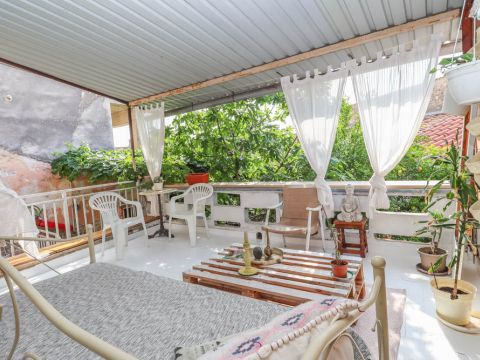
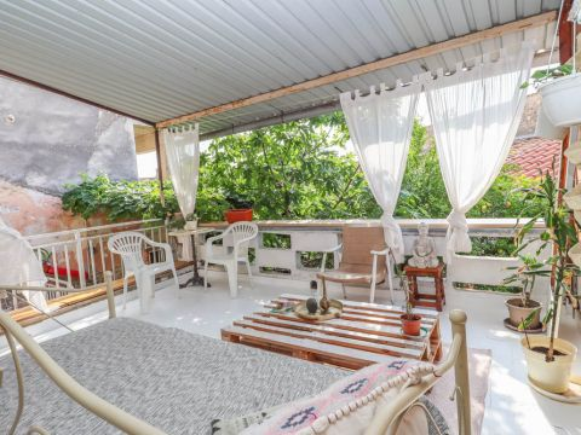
- candle holder (247, 251)
